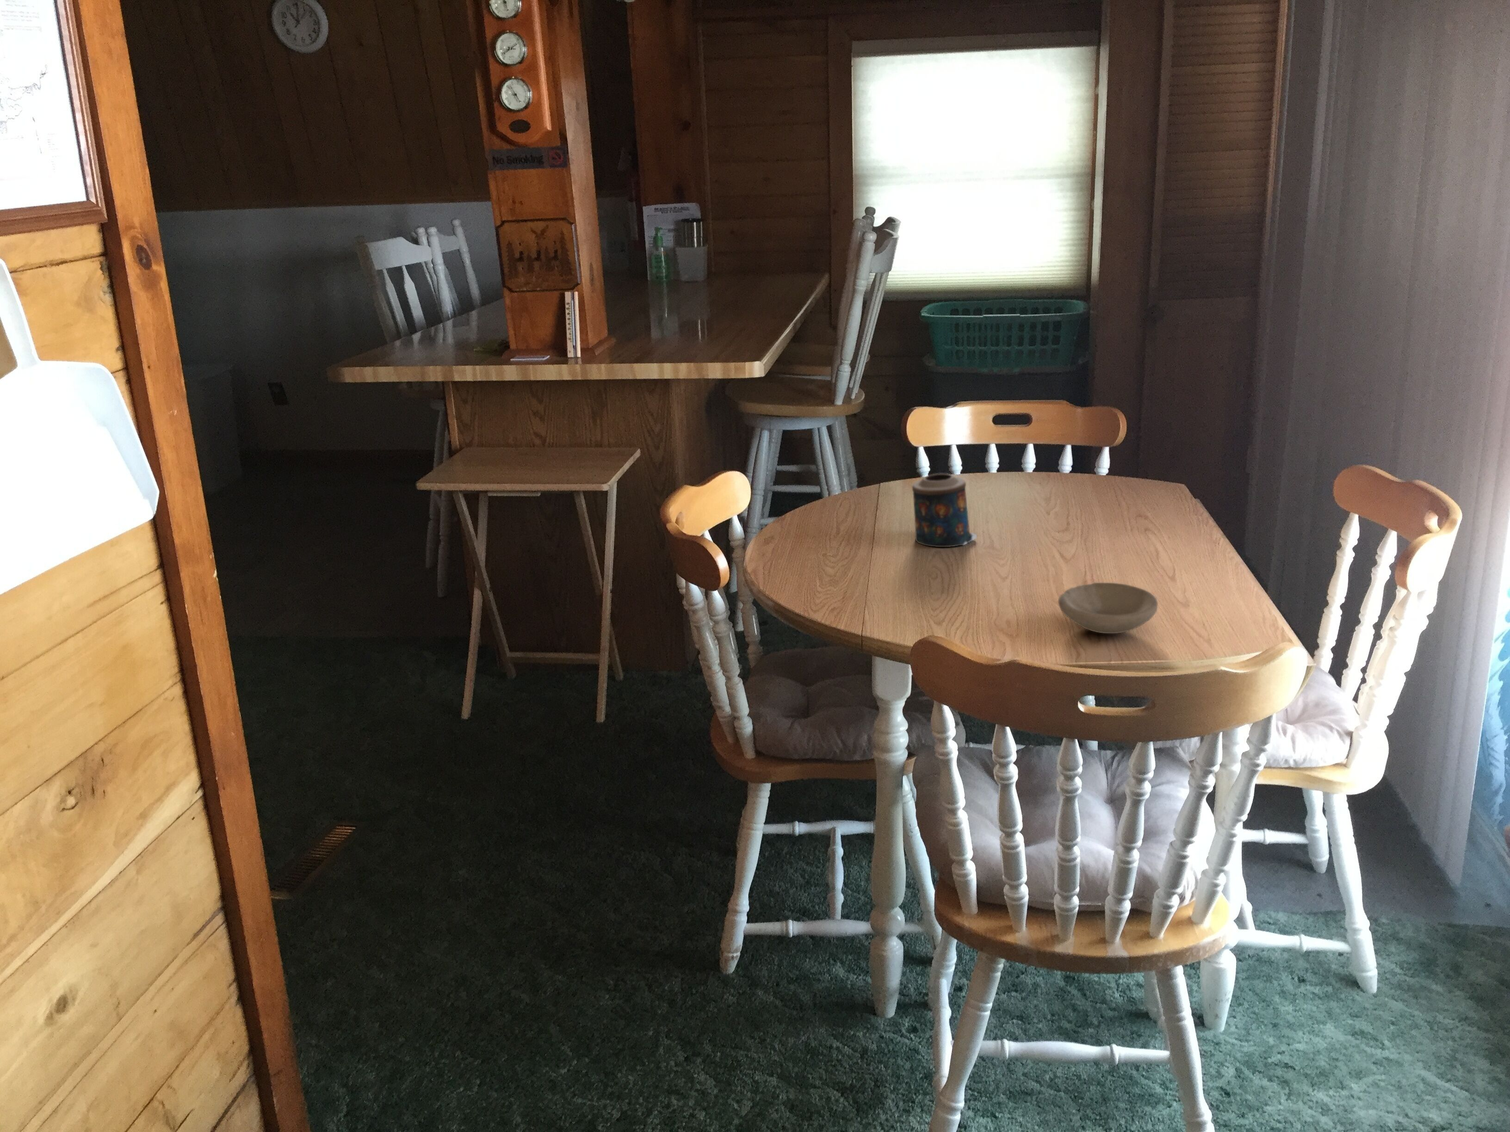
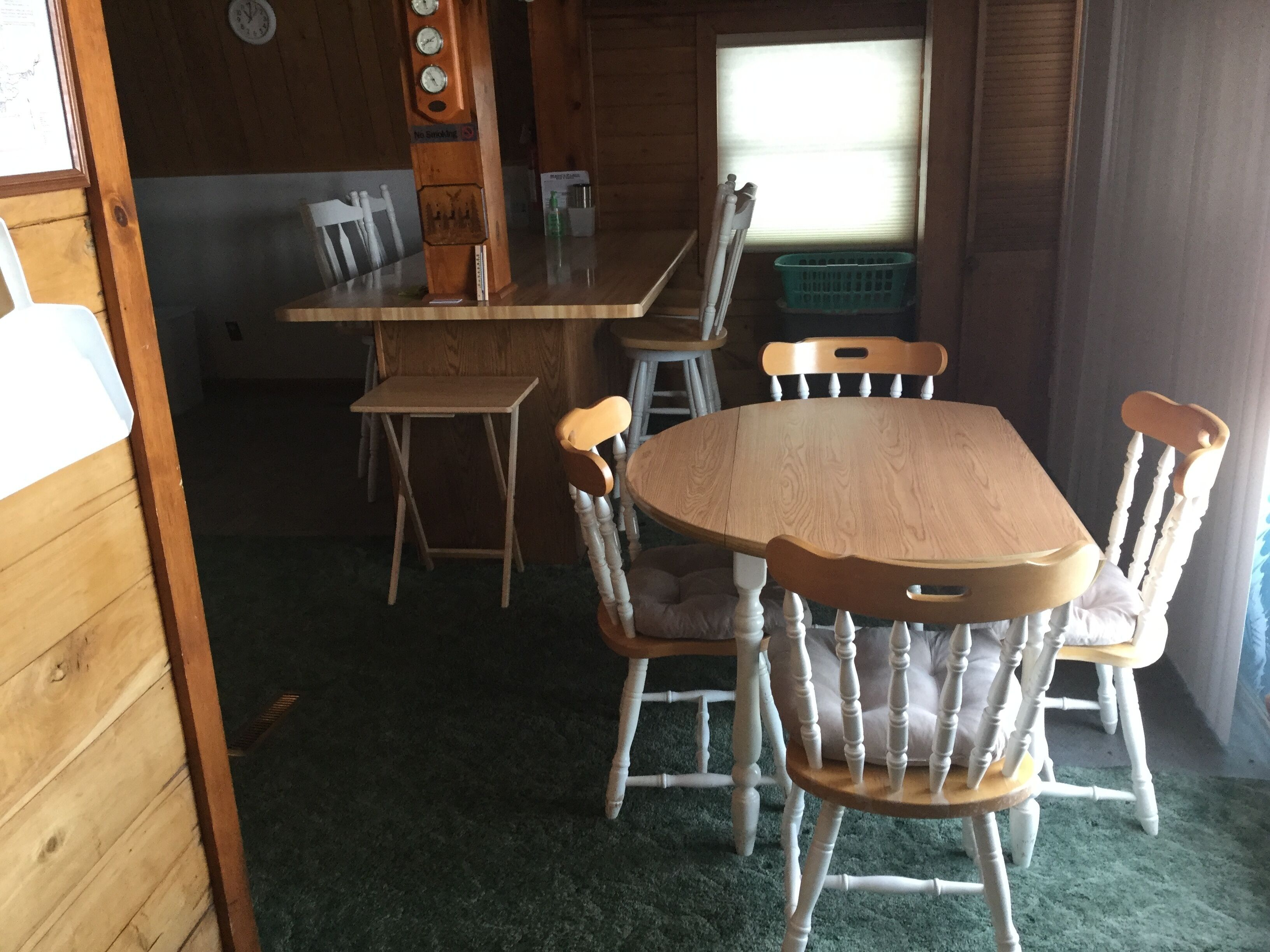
- candle (943, 505)
- bowl (1107, 612)
